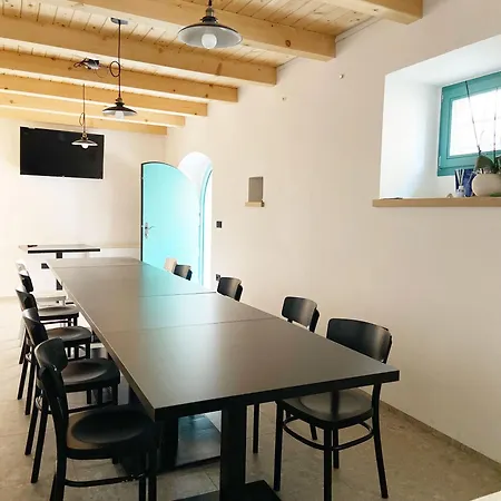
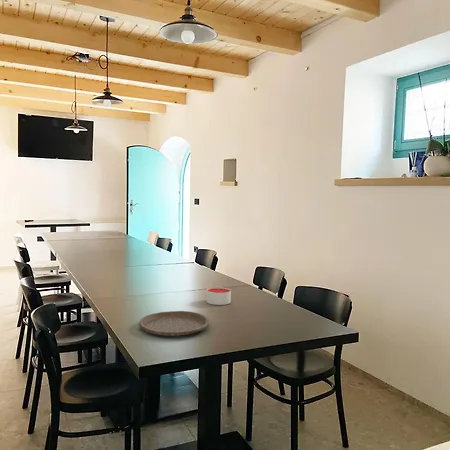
+ candle (218, 295)
+ plate (174, 323)
